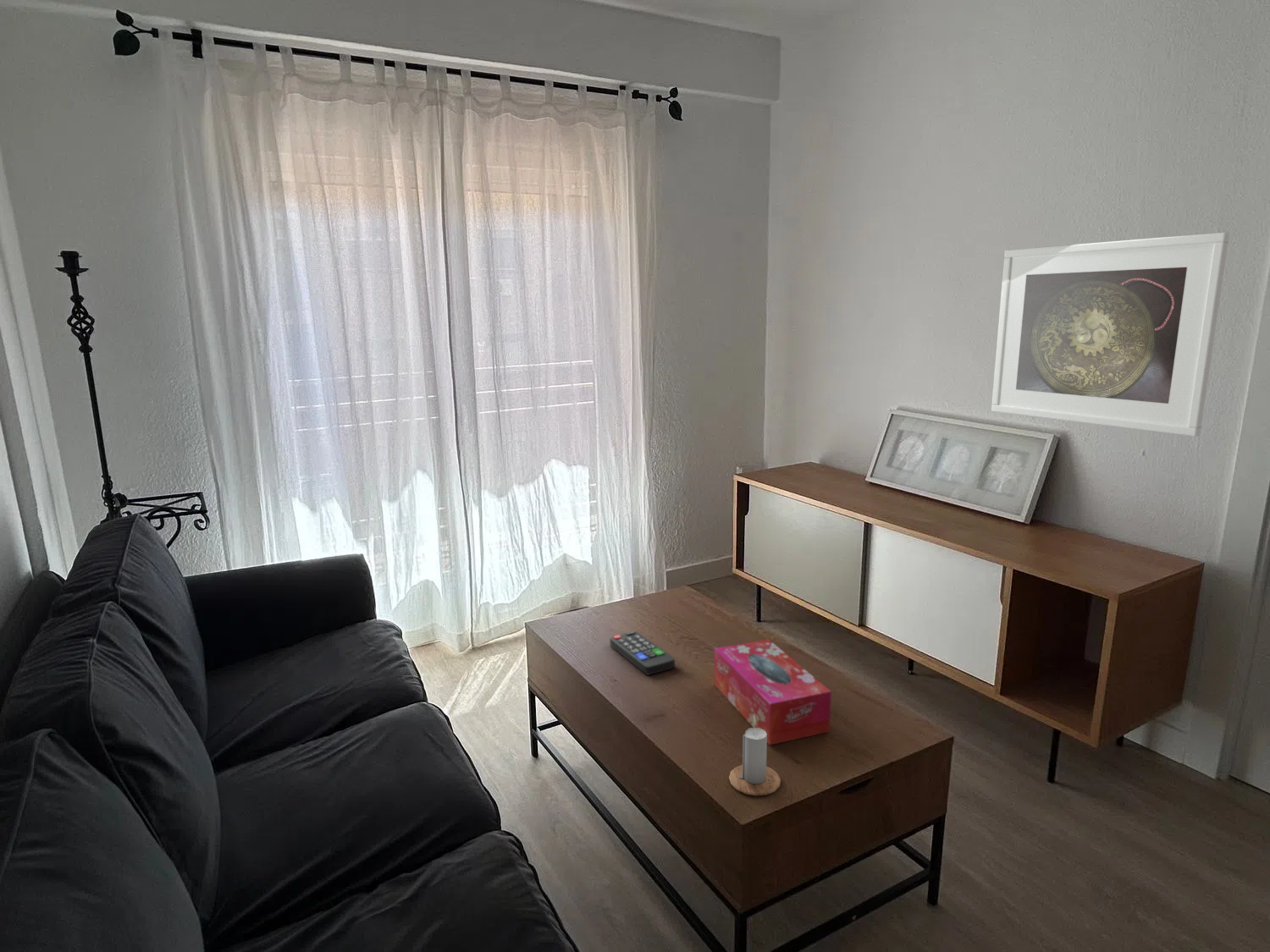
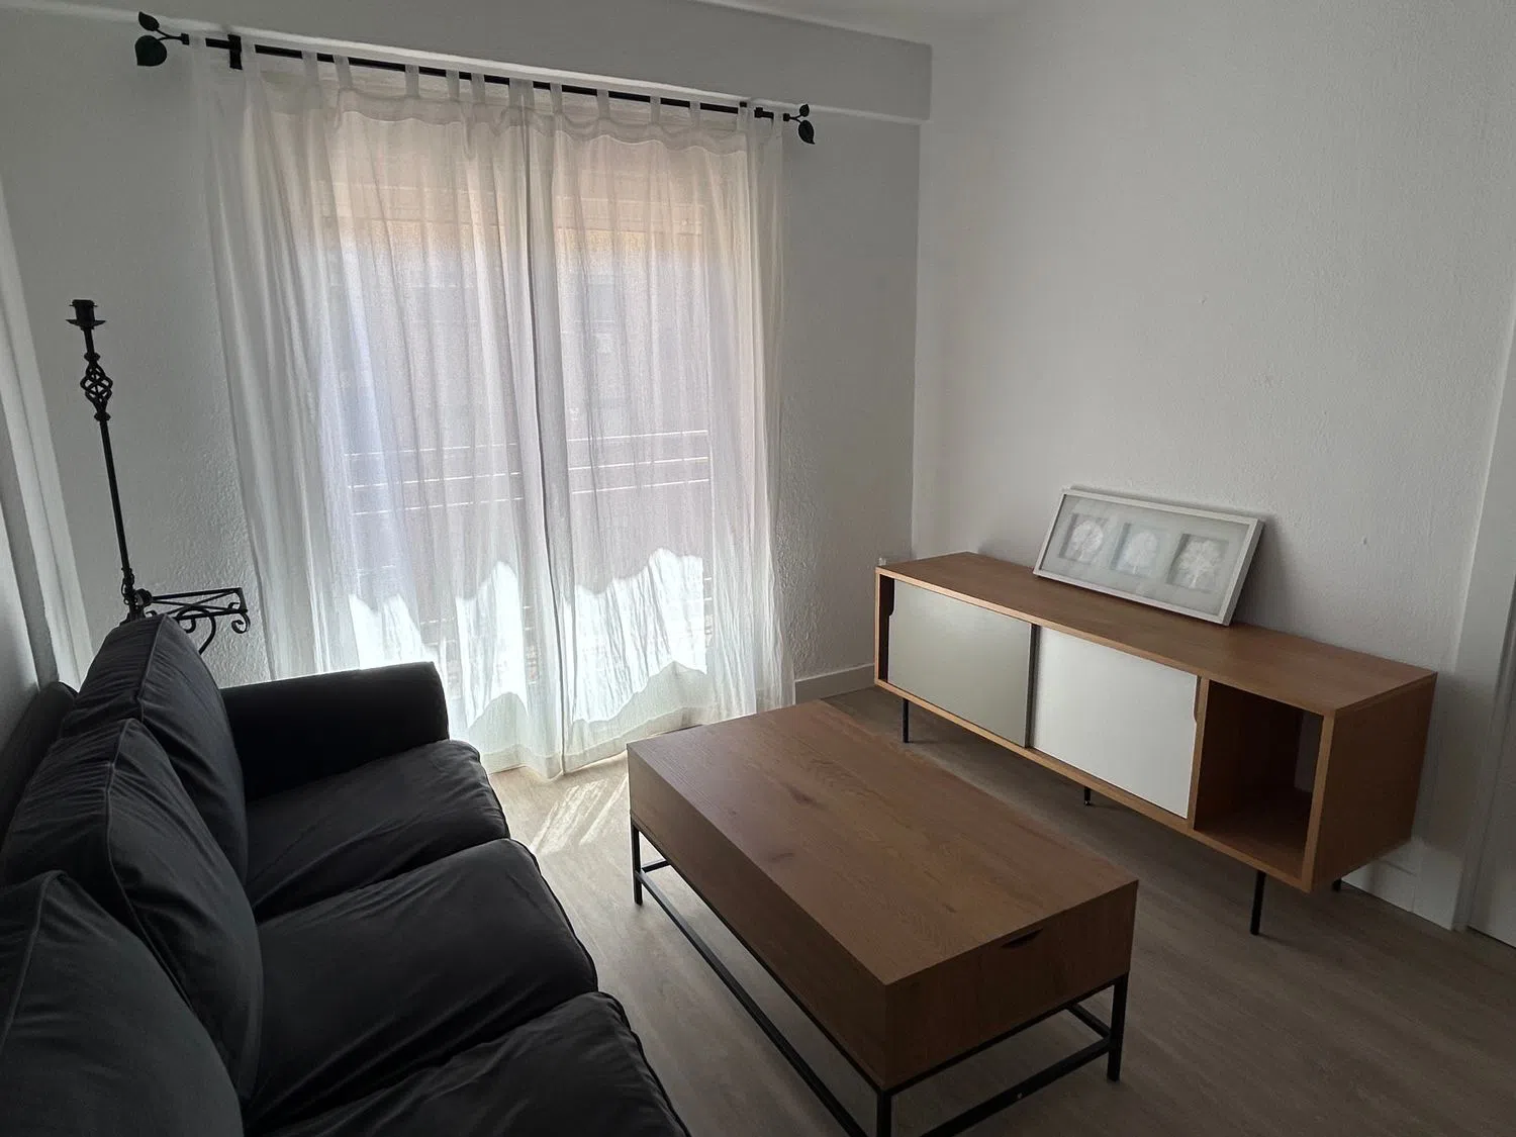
- candle (755, 746)
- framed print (1093, 334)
- tissue box (769, 687)
- remote control (641, 651)
